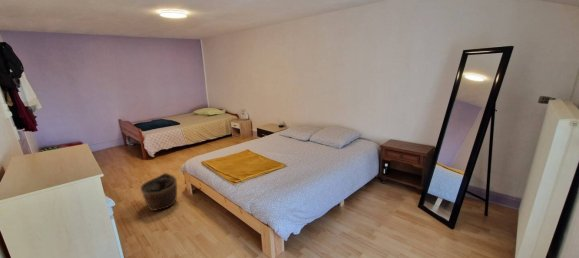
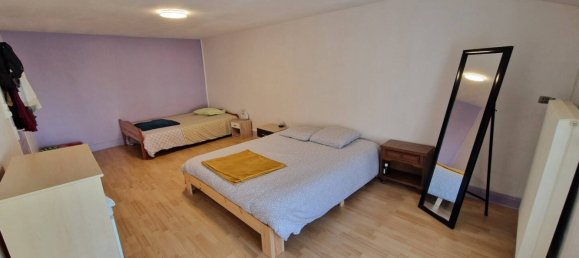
- basket (160, 193)
